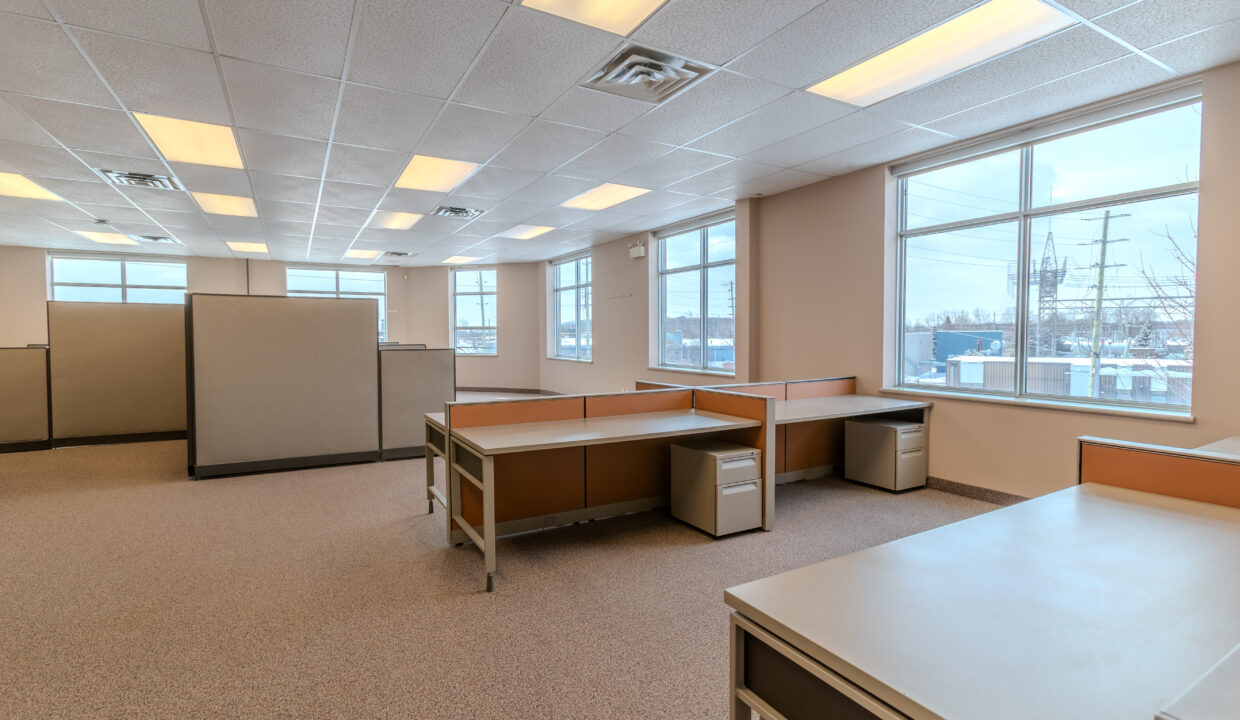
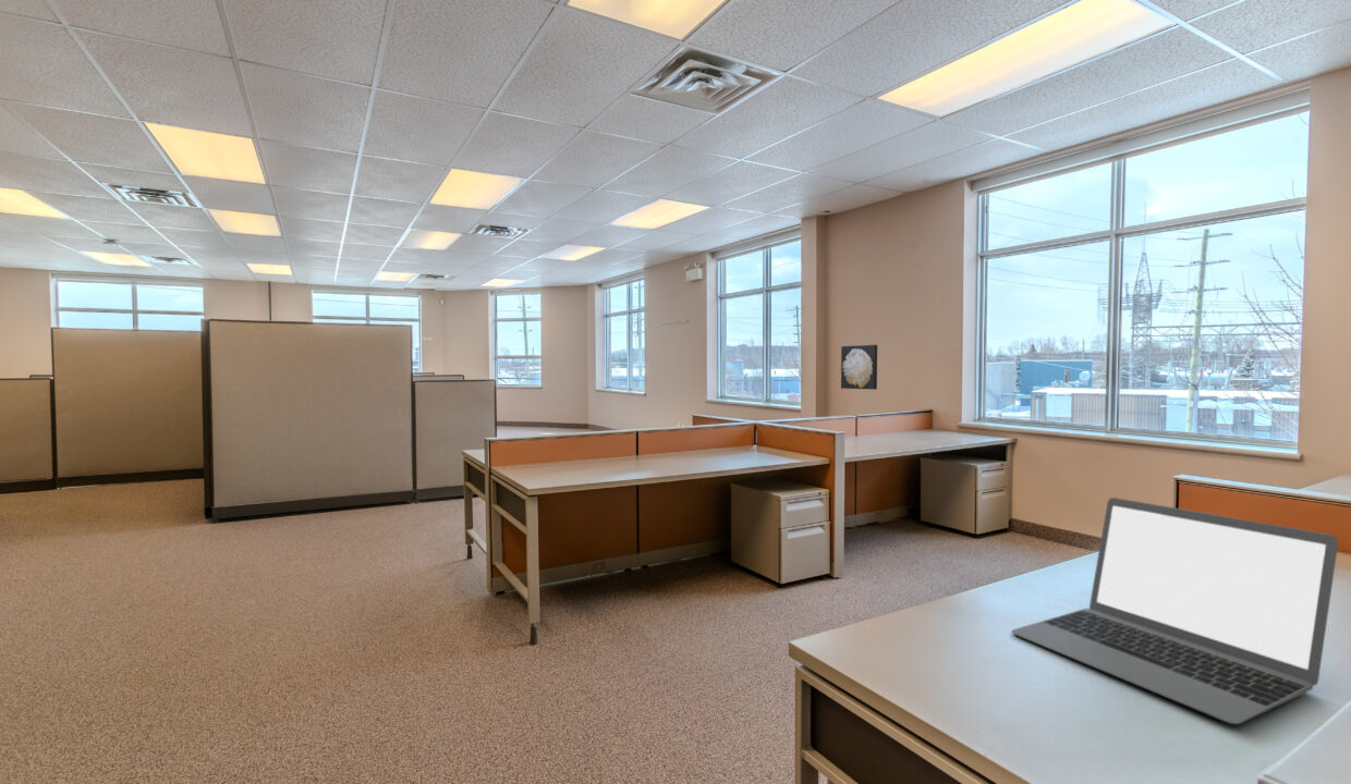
+ wall art (859, 367)
+ laptop (1159, 589)
